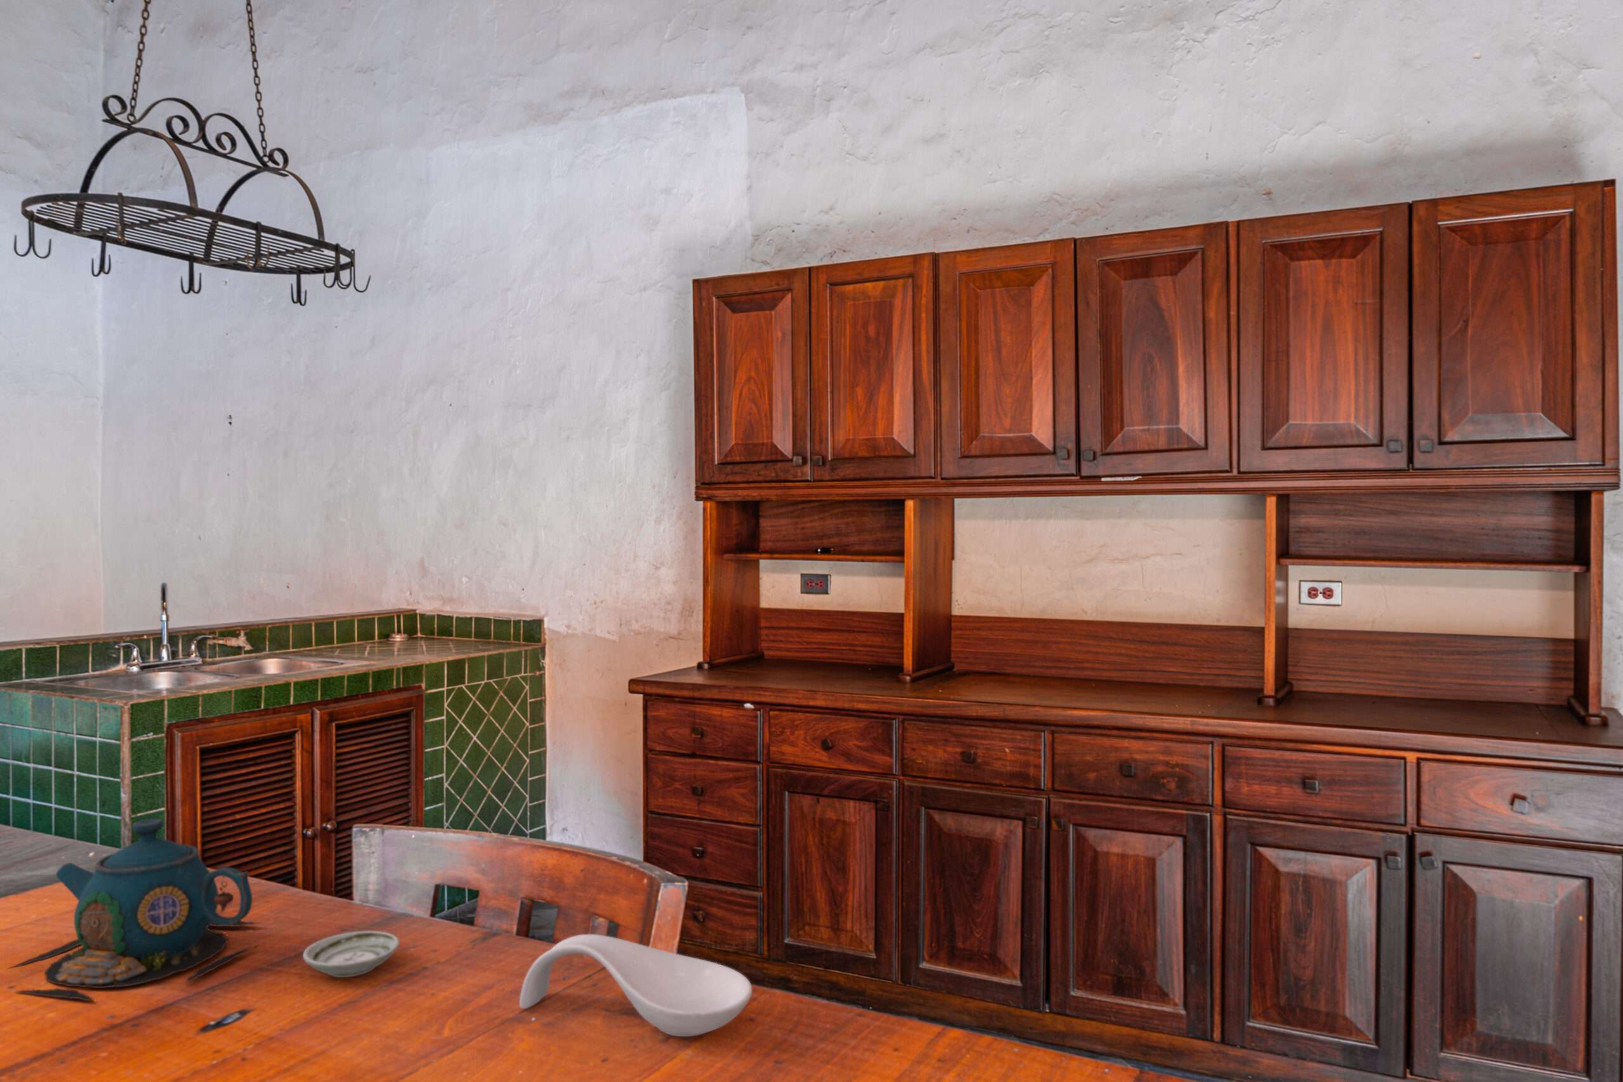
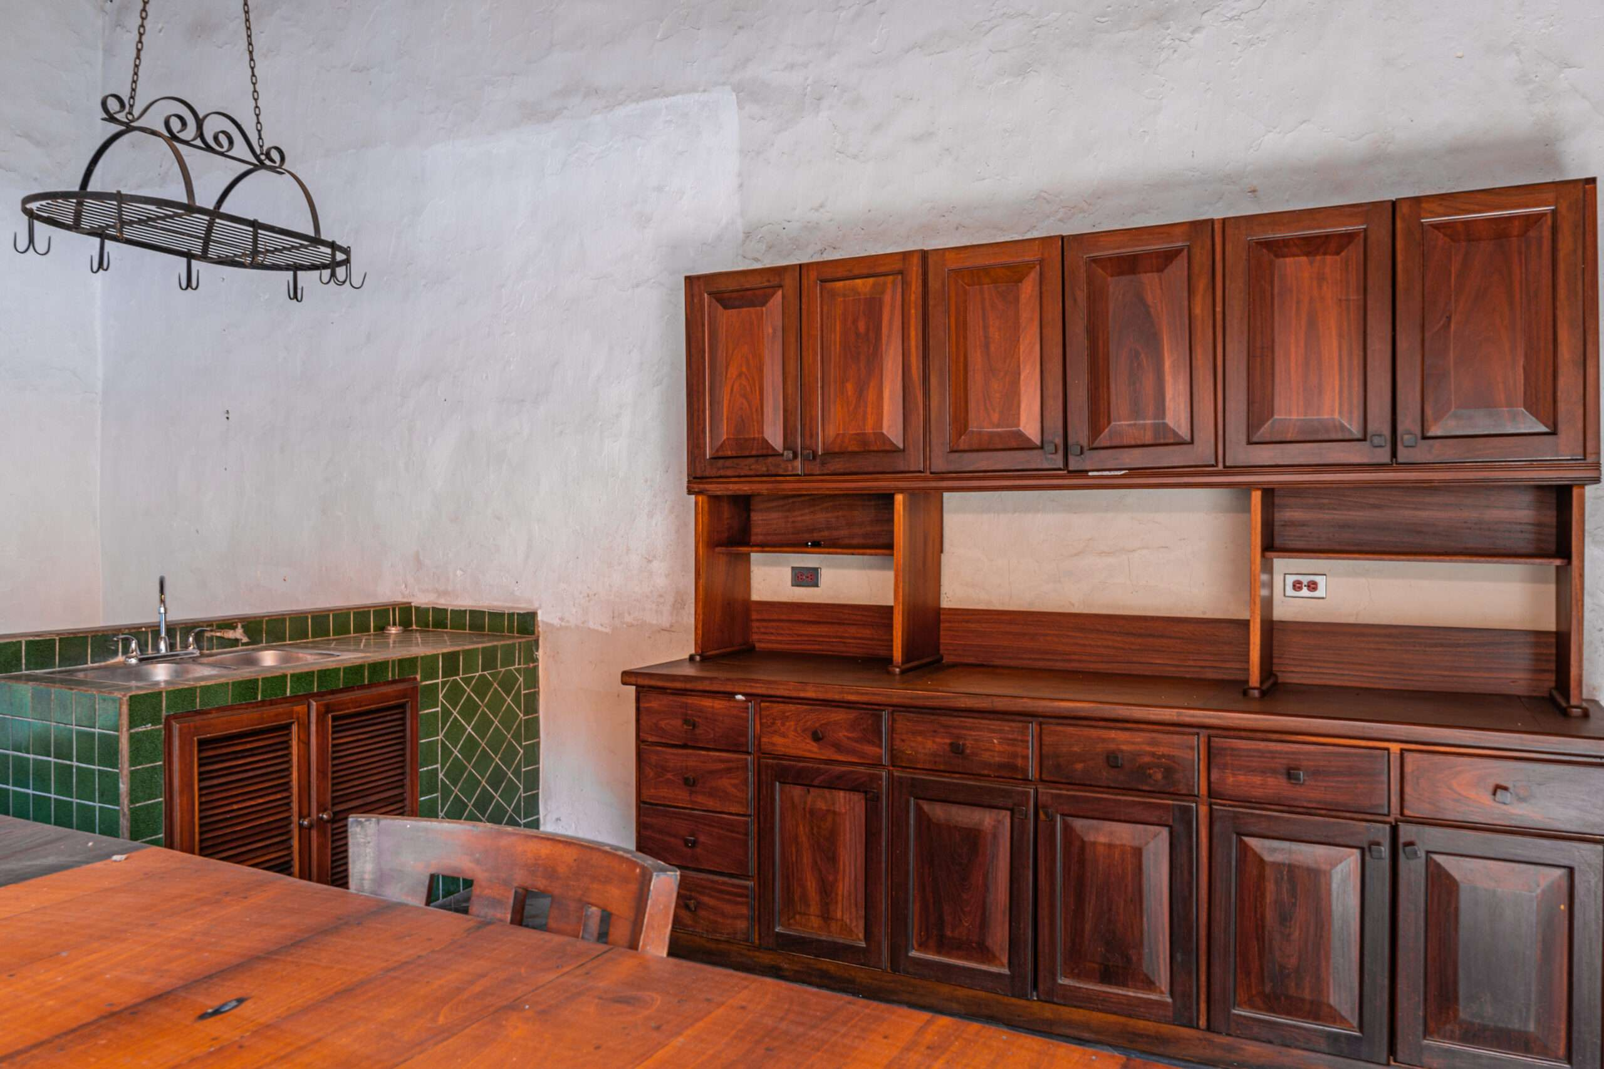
- teapot (145, 890)
- saucer (351, 958)
- spoon rest (635, 981)
